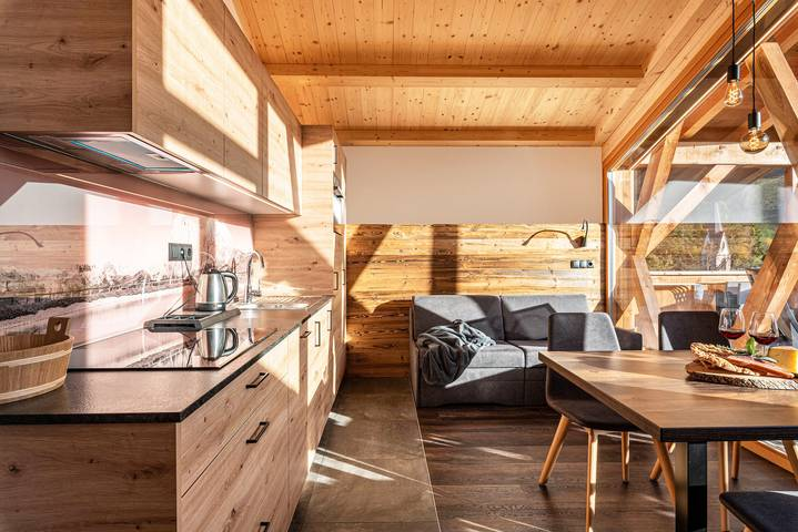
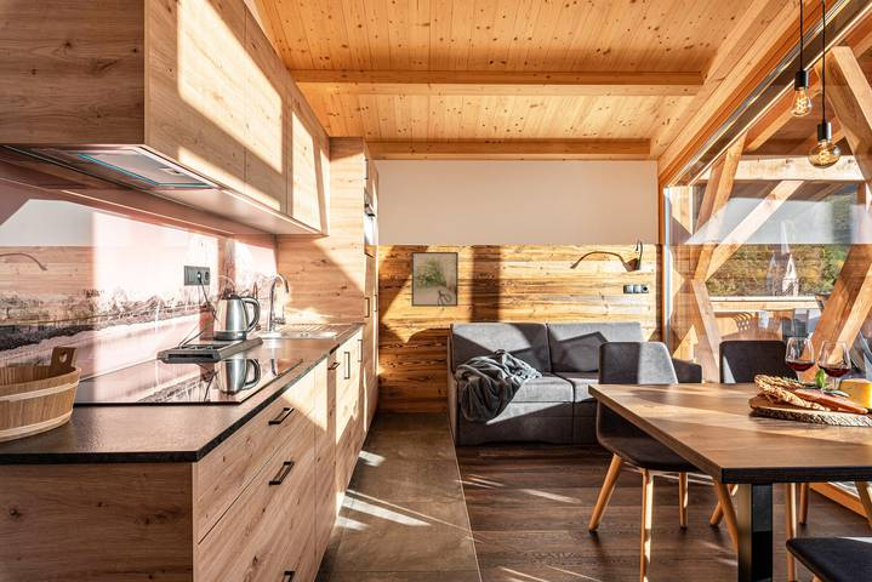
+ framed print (434, 279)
